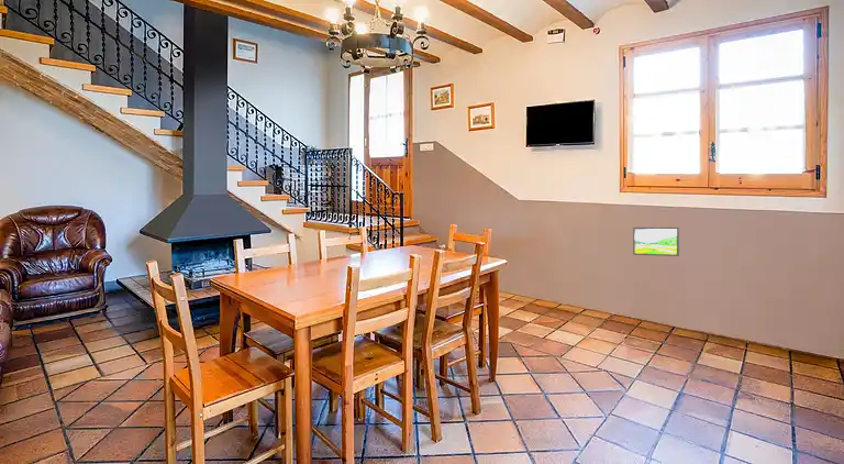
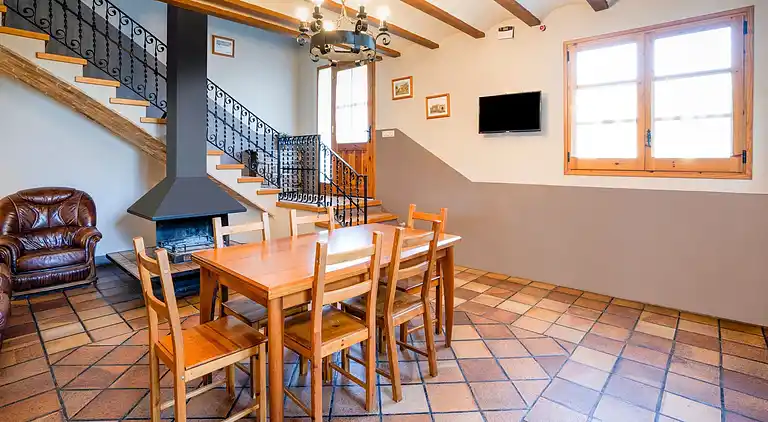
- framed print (655, 241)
